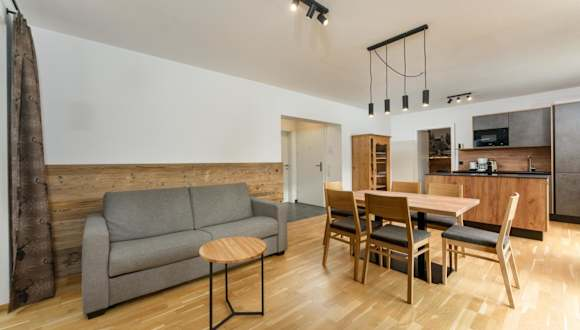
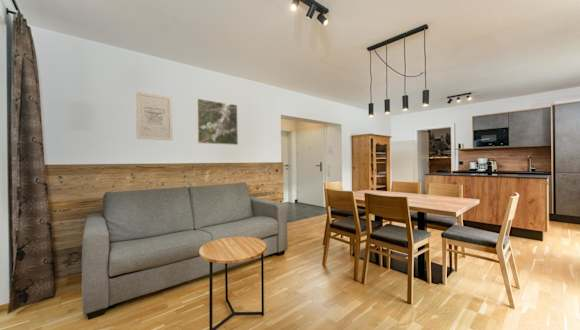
+ wall art (154, 117)
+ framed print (218, 123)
